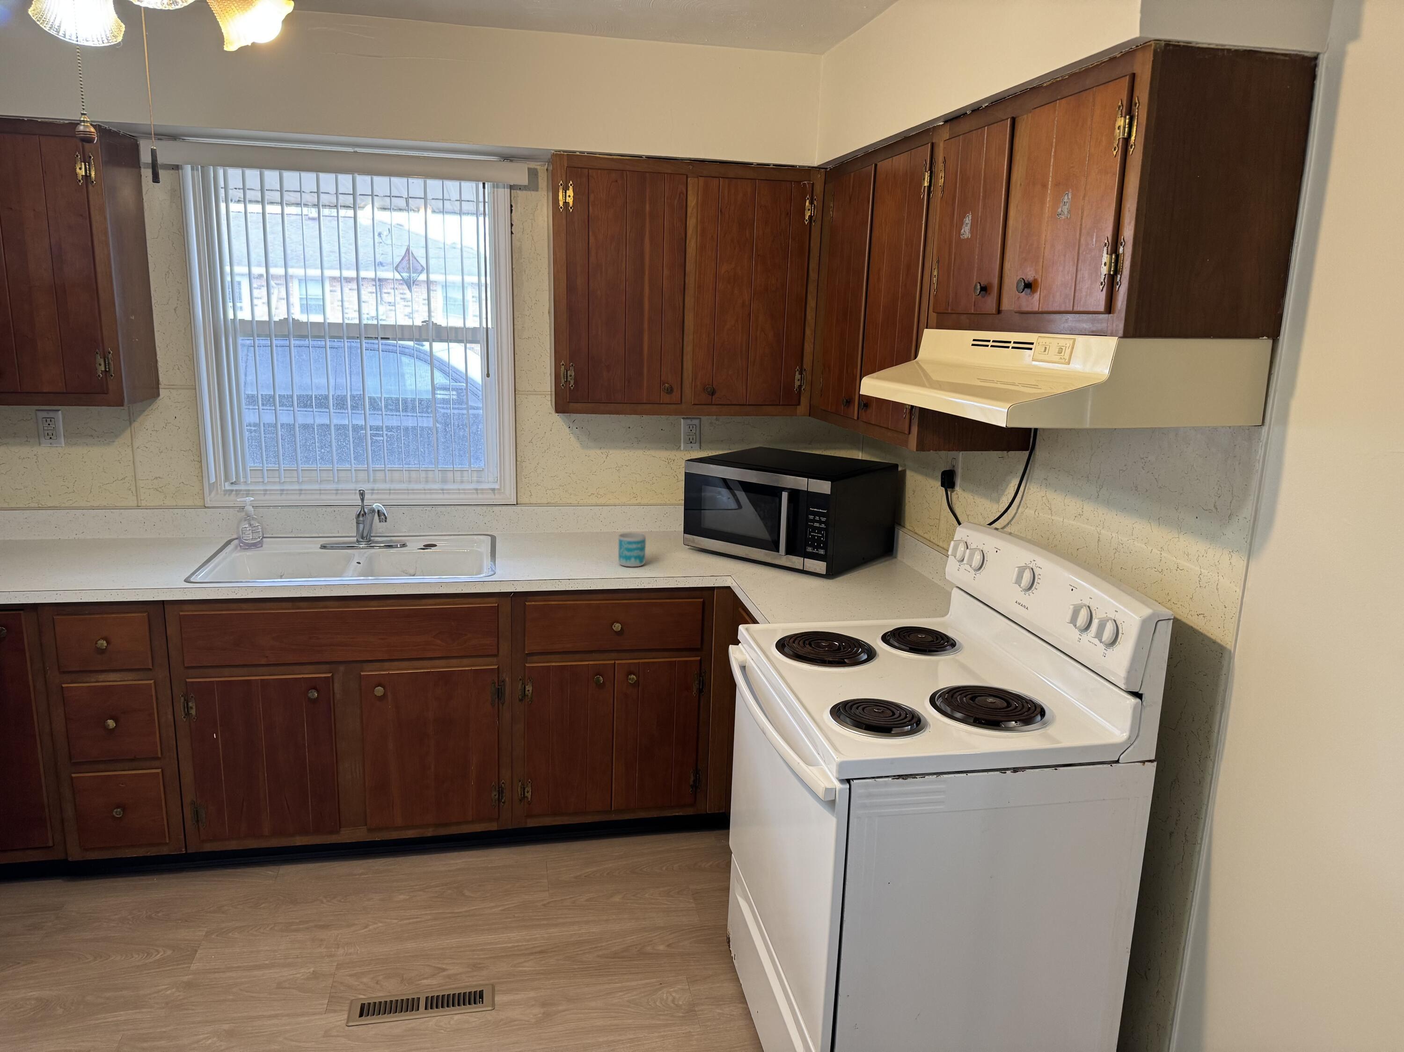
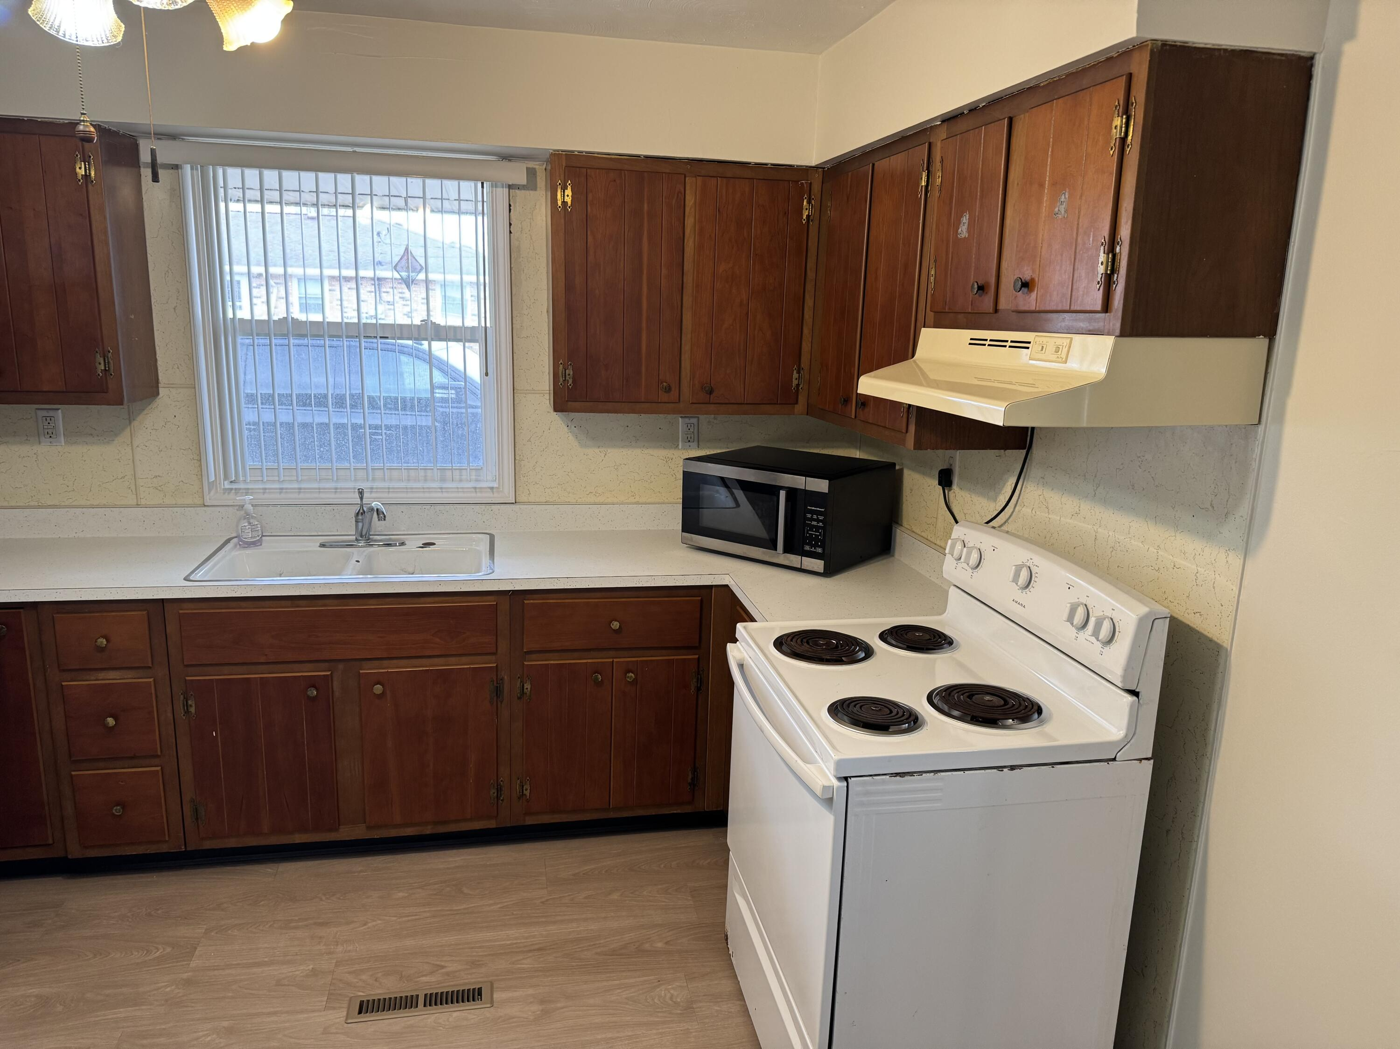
- mug (633, 548)
